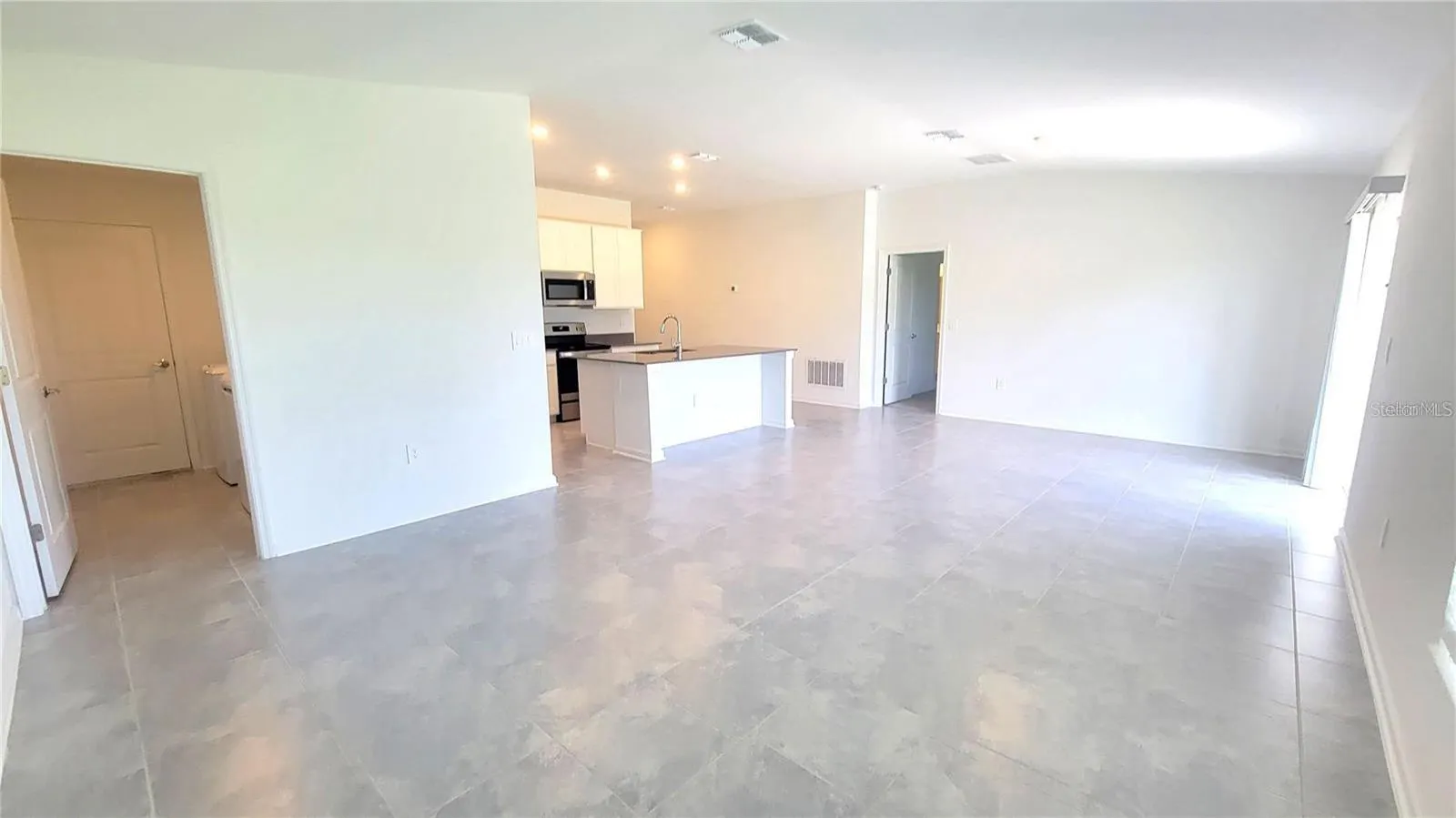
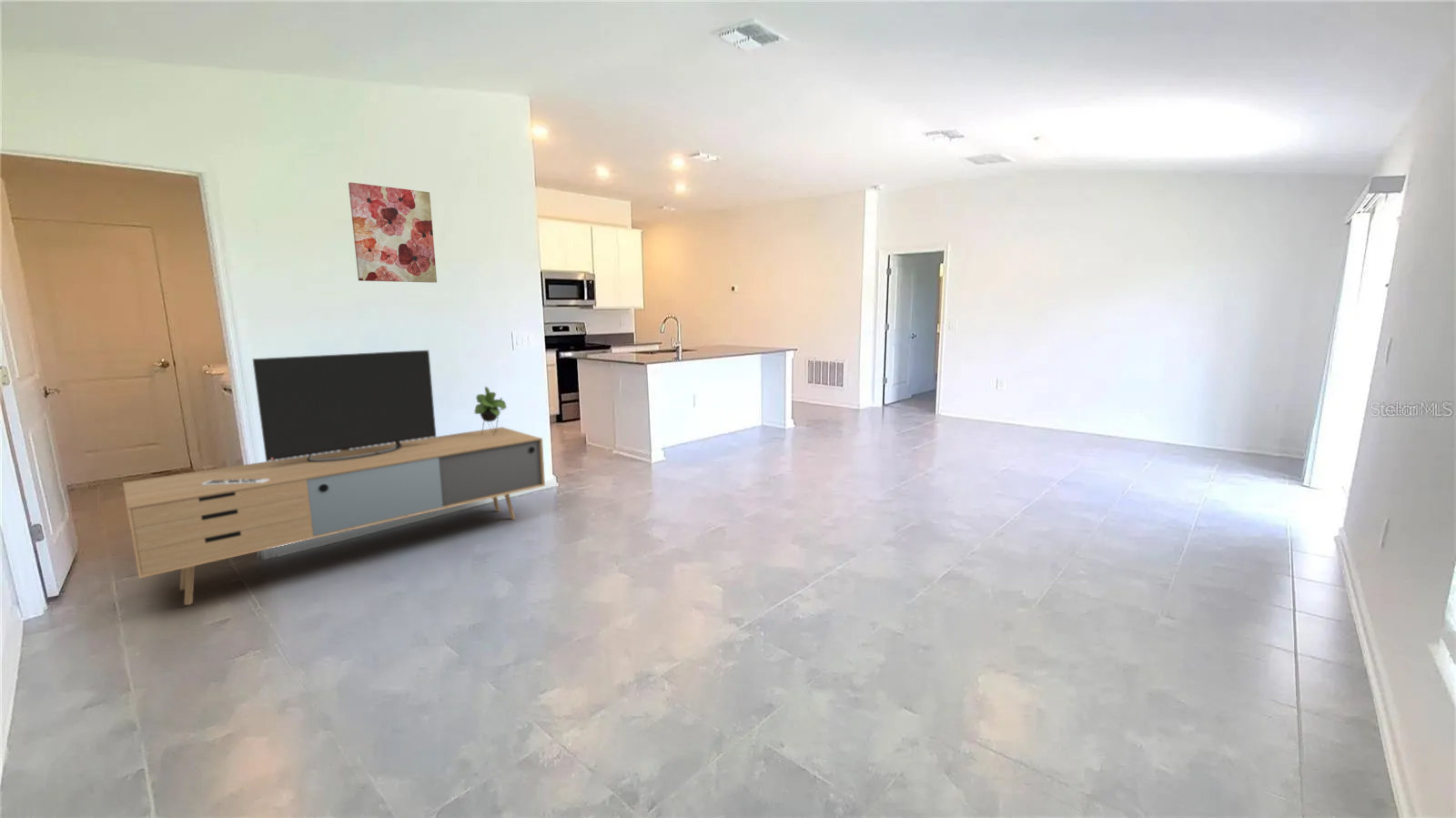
+ wall art (395, 235)
+ media console (359, 454)
